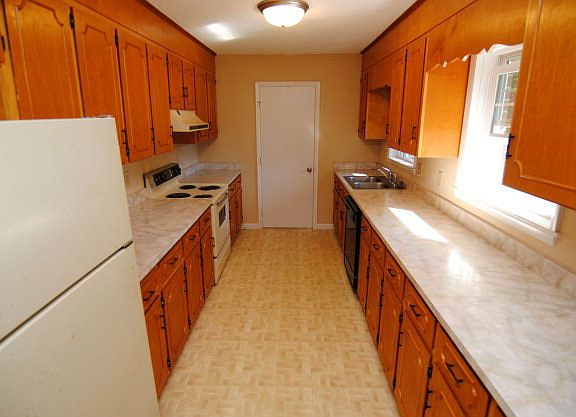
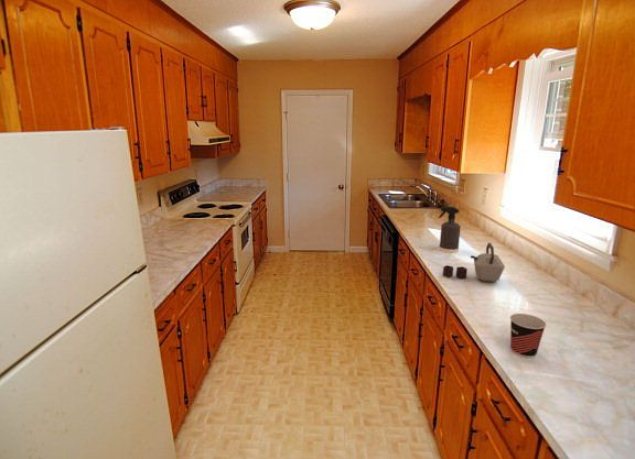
+ spray bottle (449, 228)
+ cup (525, 336)
+ kettle (474, 261)
